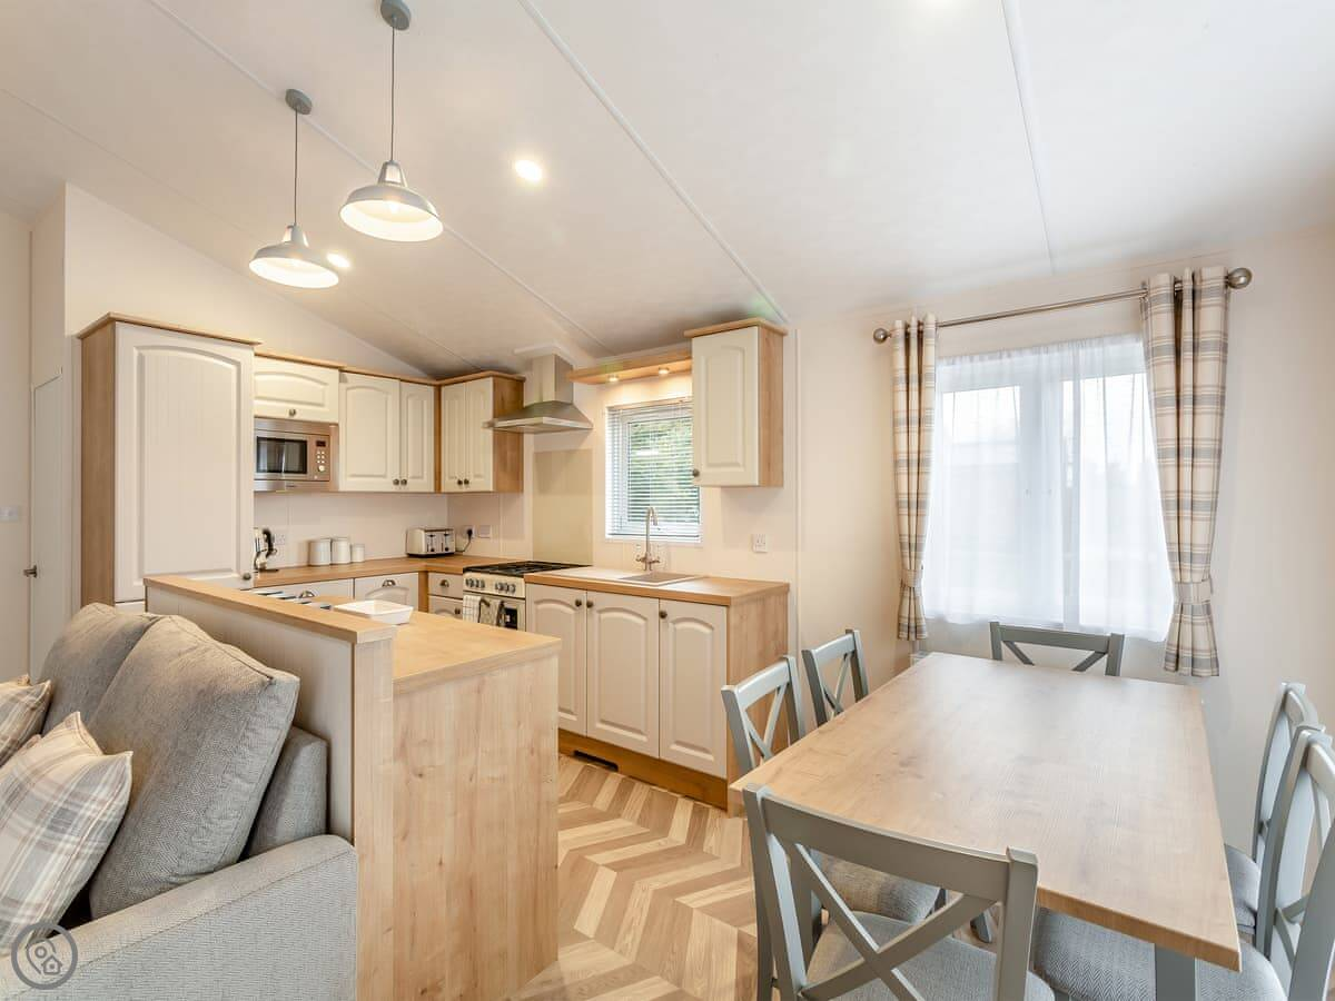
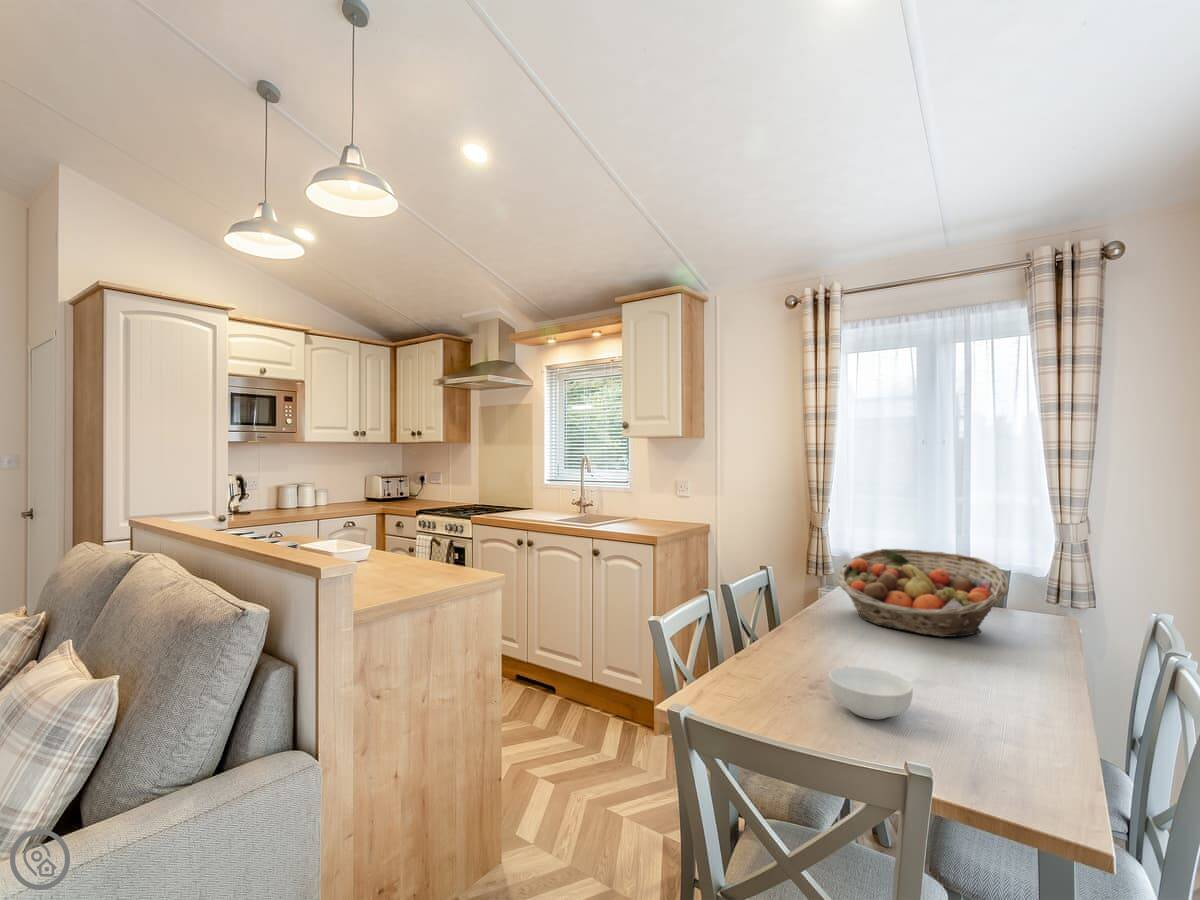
+ fruit basket (917, 589)
+ cereal bowl (869, 695)
